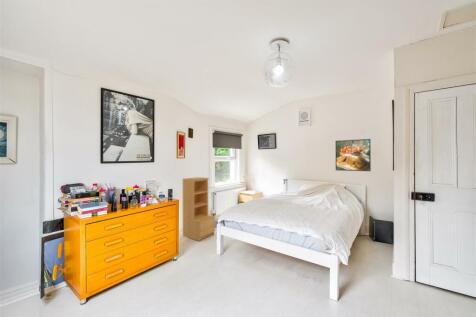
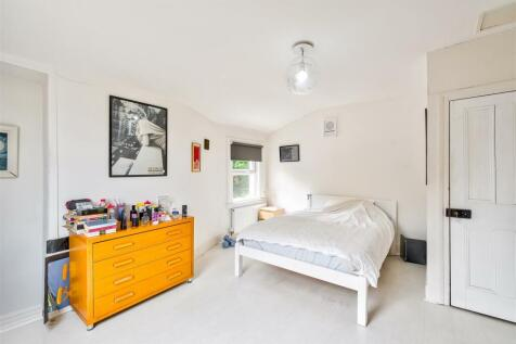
- bookshelf (199, 206)
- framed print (352, 155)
